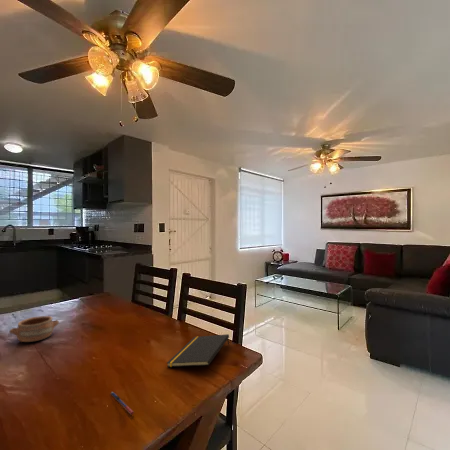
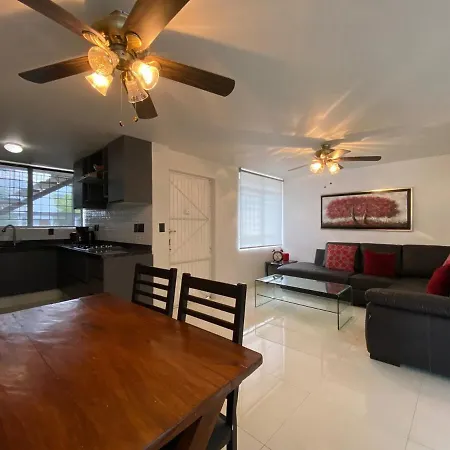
- notepad (200, 349)
- pottery (35, 329)
- pen (121, 401)
